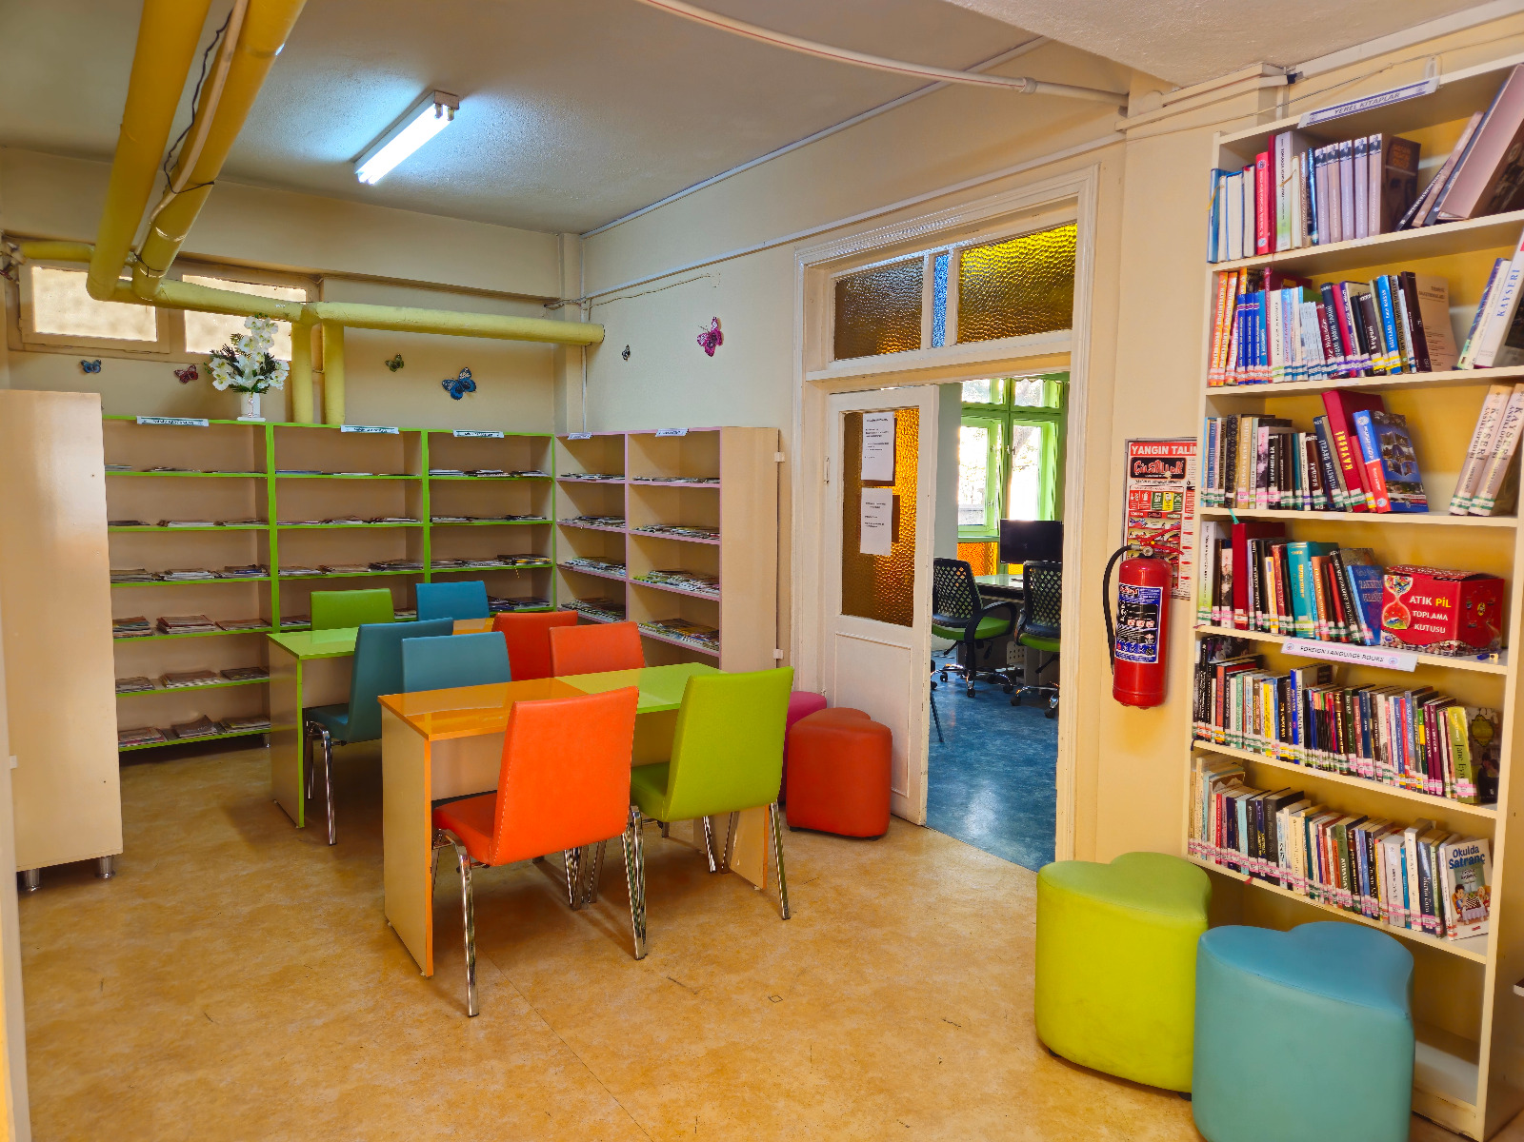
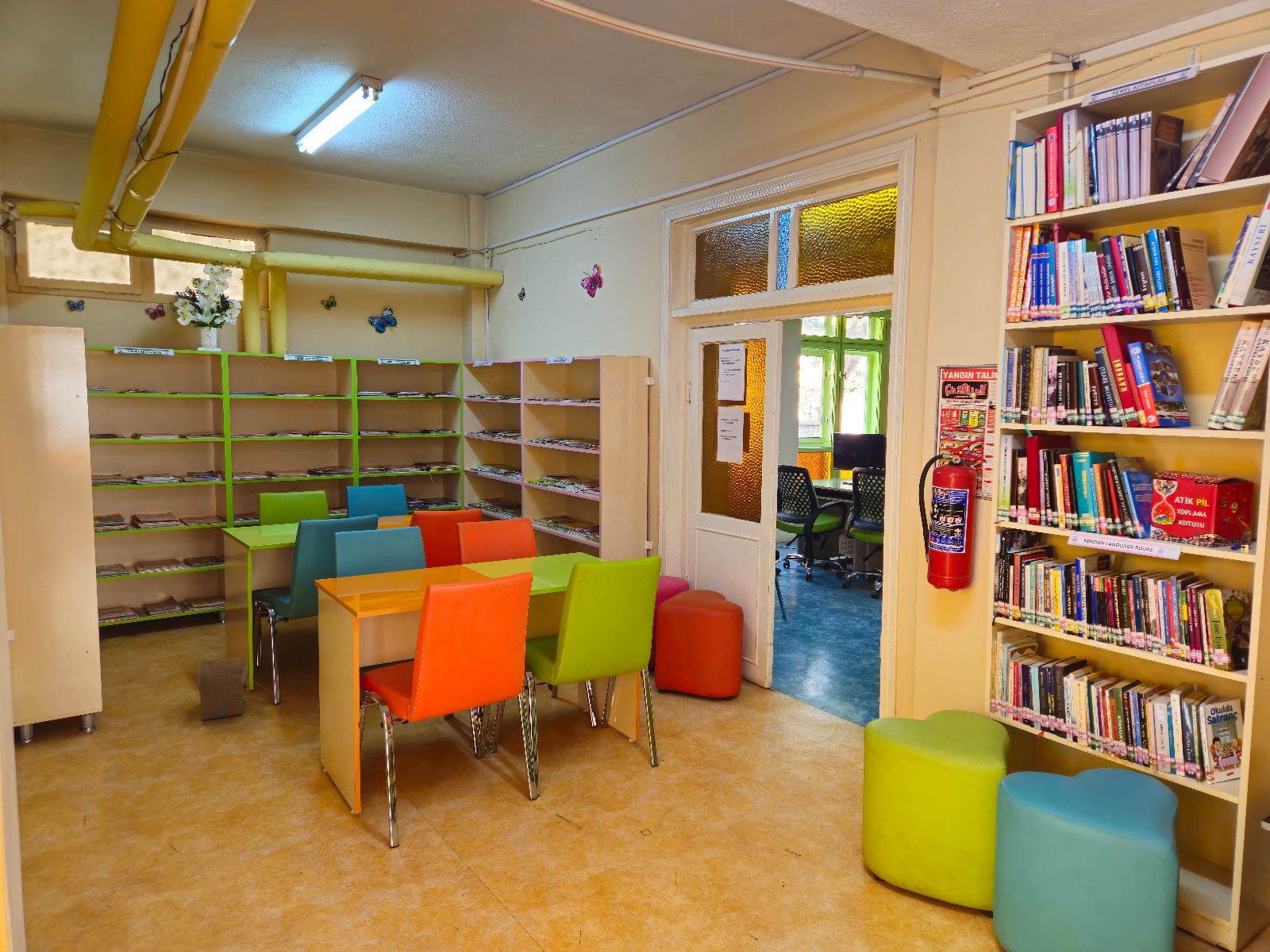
+ cardboard box (223, 686)
